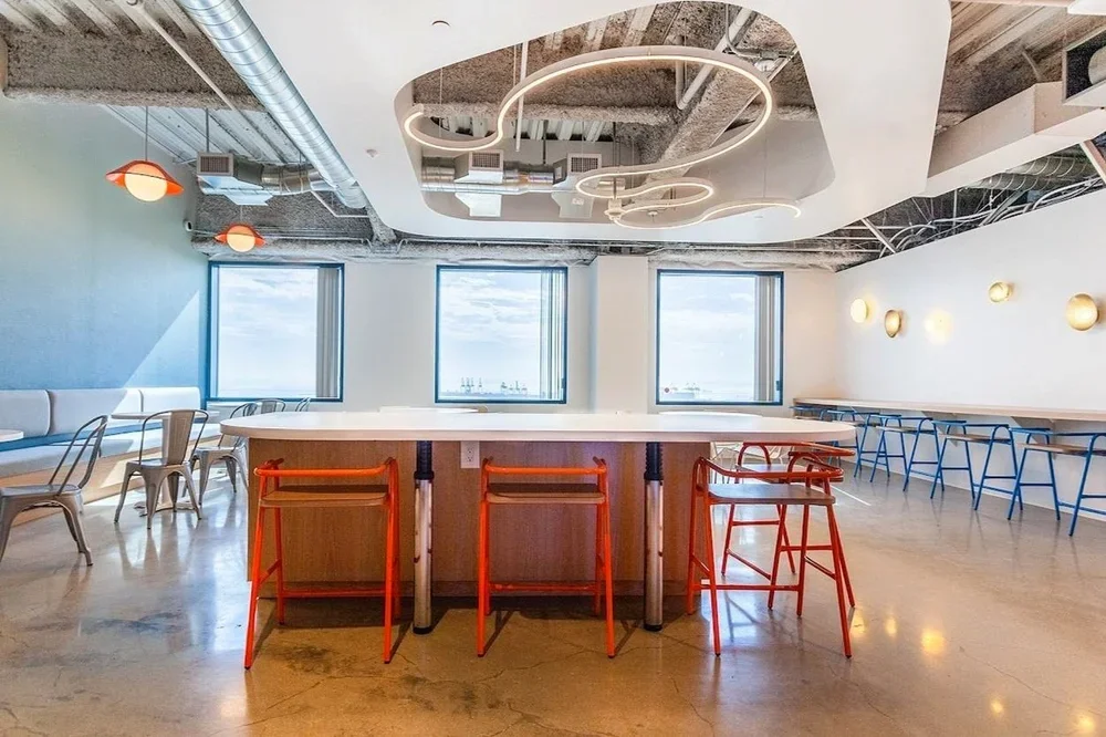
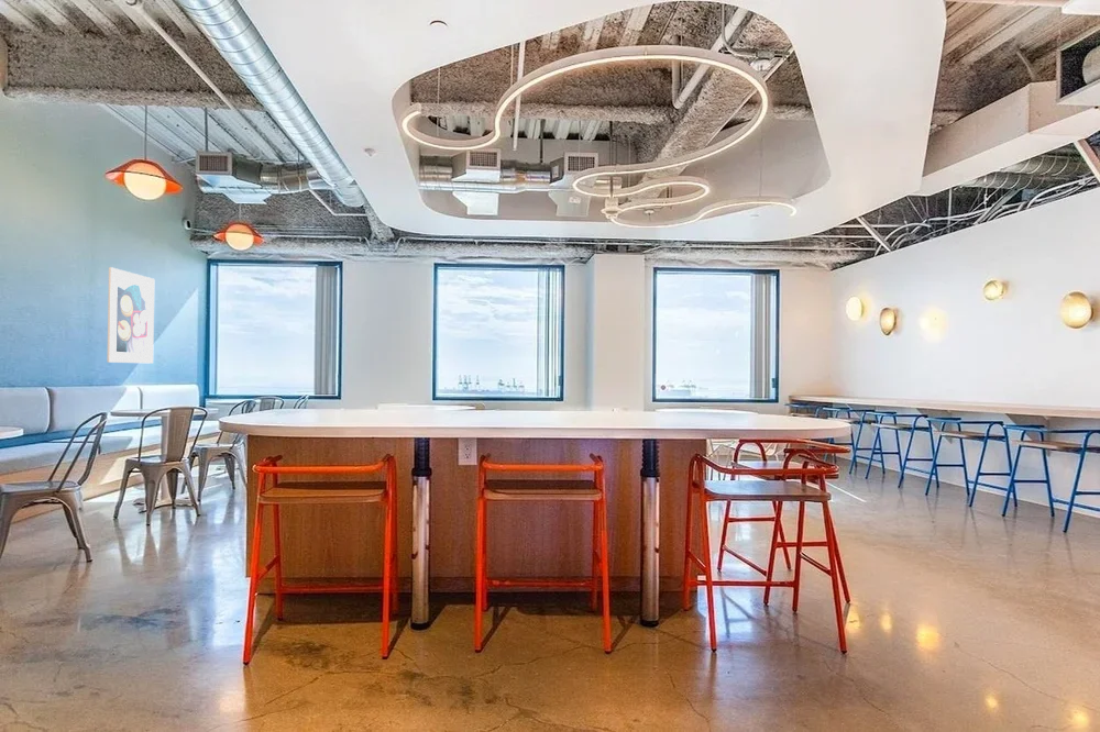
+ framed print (132, 318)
